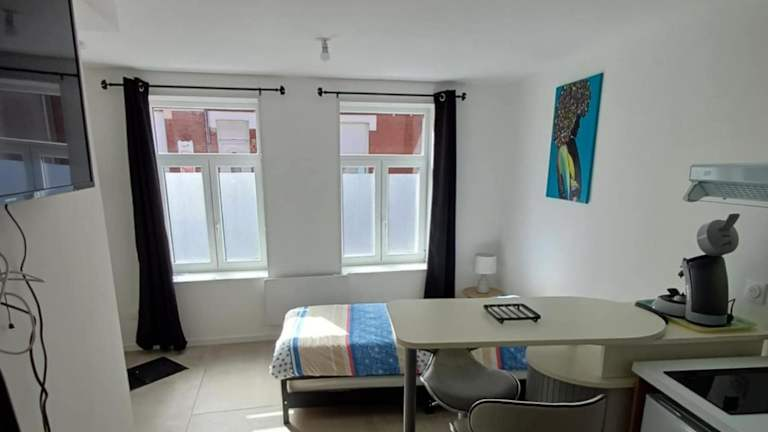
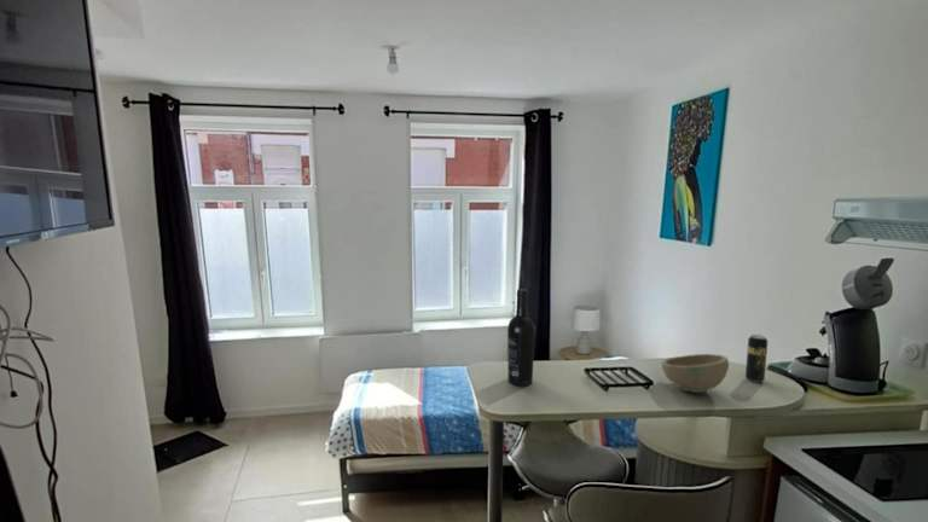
+ wine bottle (521, 336)
+ bowl (692, 371)
+ beverage can (756, 356)
